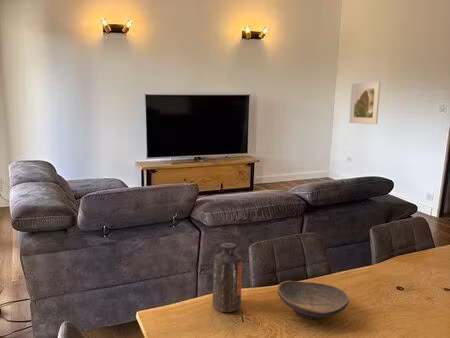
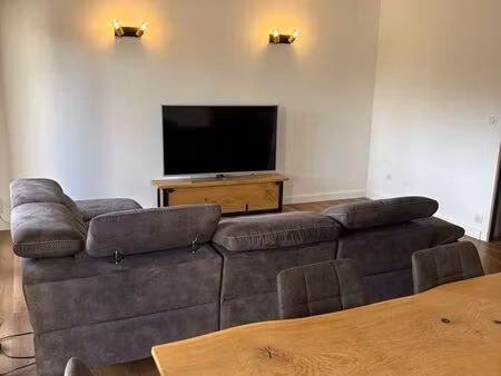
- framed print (364, 103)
- decorative bowl (312, 301)
- bottle (227, 275)
